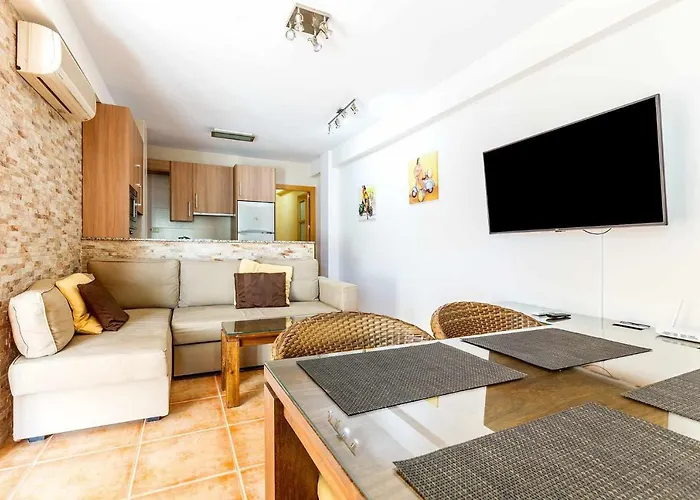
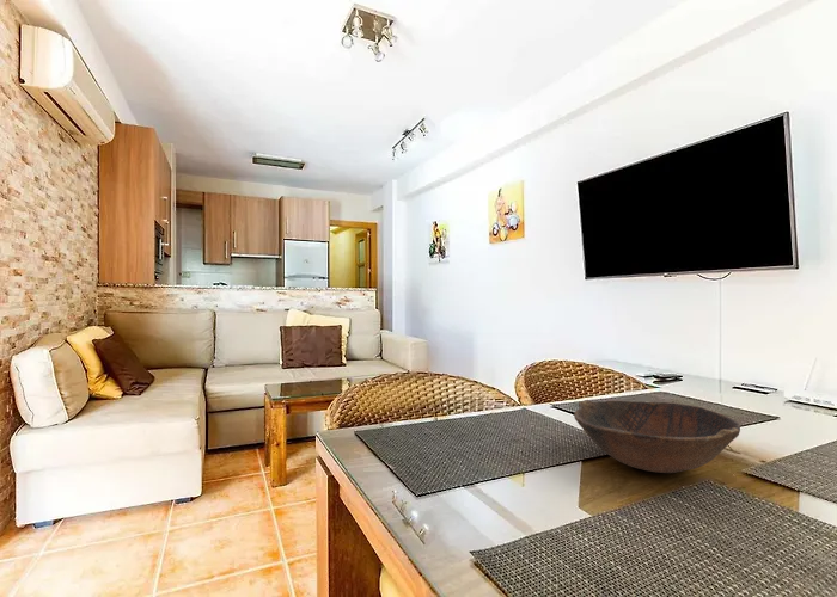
+ bowl (652, 438)
